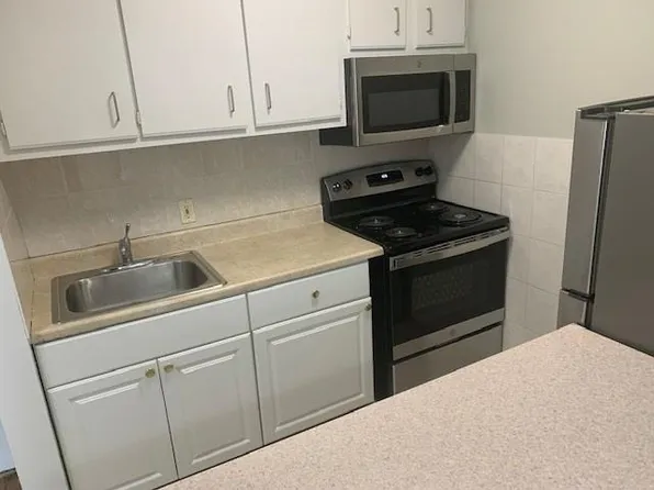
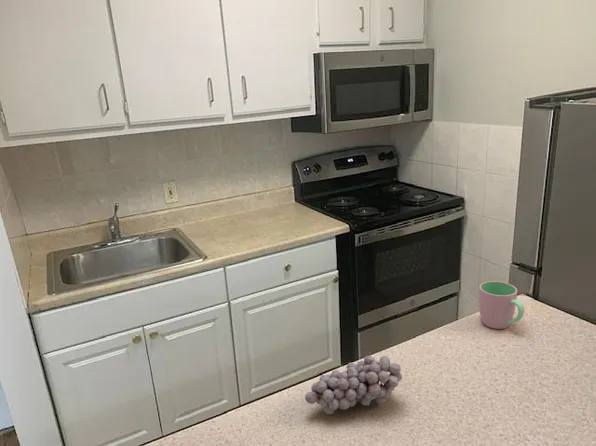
+ fruit (352, 383)
+ cup (501, 307)
